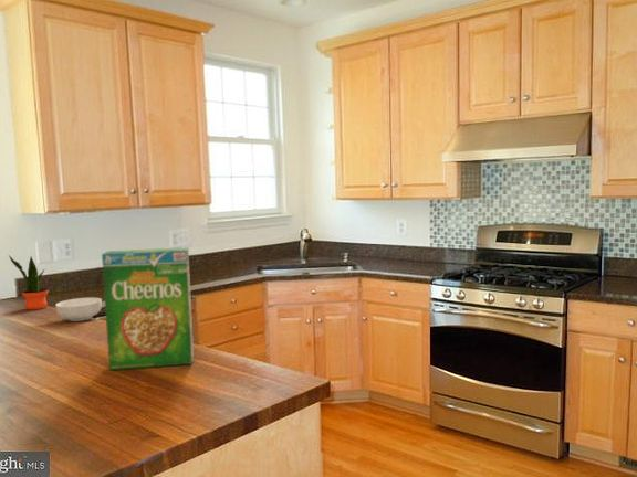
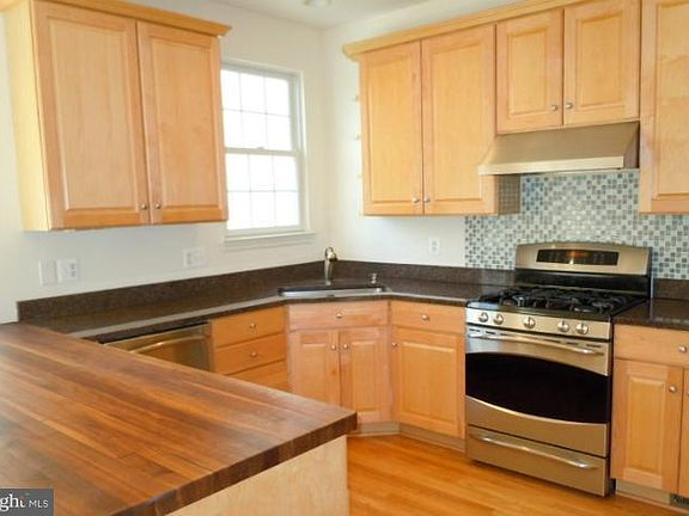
- potted plant (29, 280)
- cereal bowl (79, 310)
- cereal box (149, 307)
